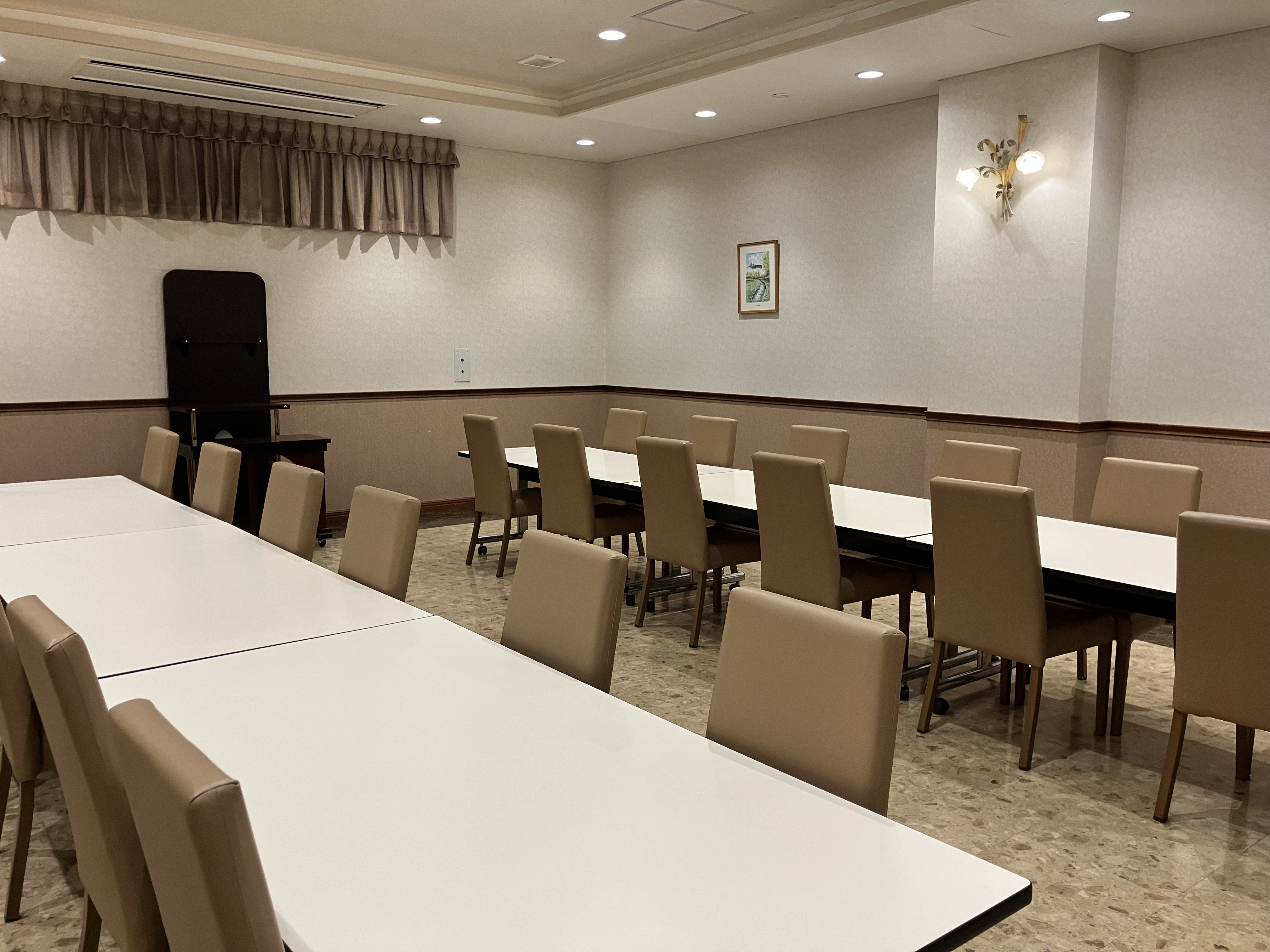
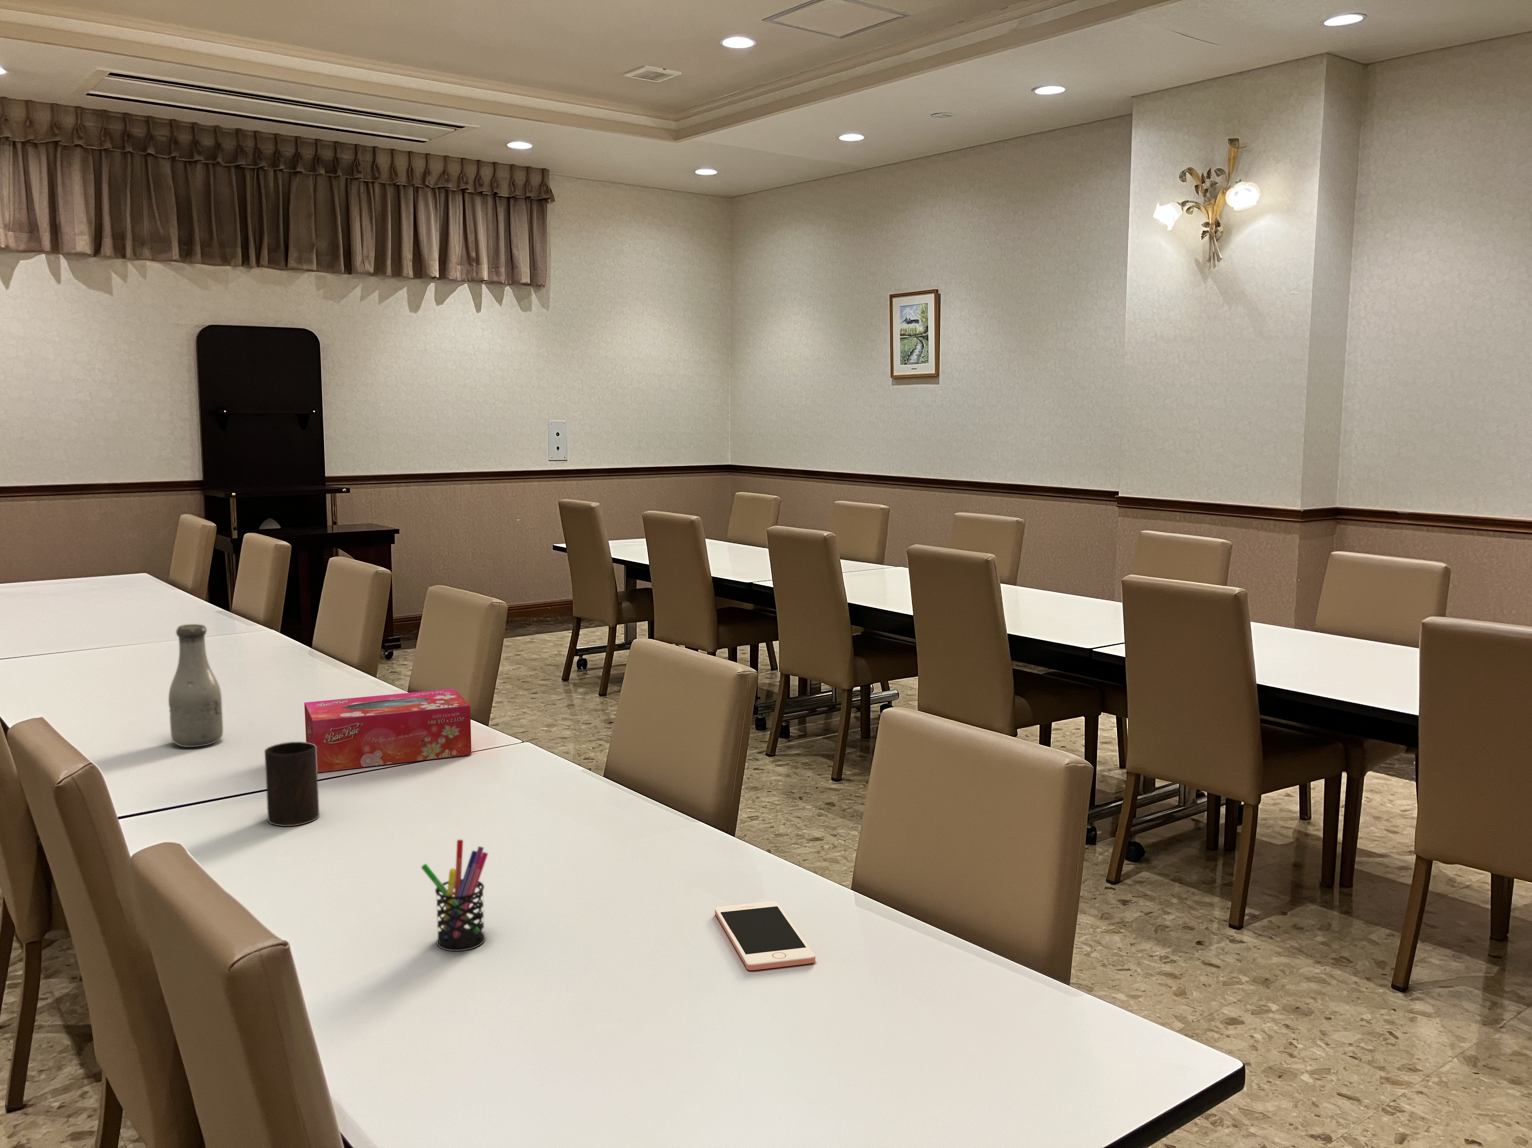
+ cell phone (762, 933)
+ tissue box (388, 728)
+ bottle (194, 685)
+ cup (292, 783)
+ pen holder (455, 894)
